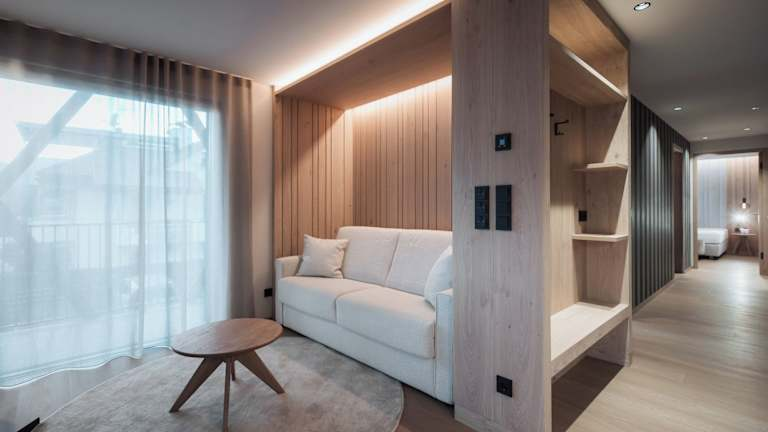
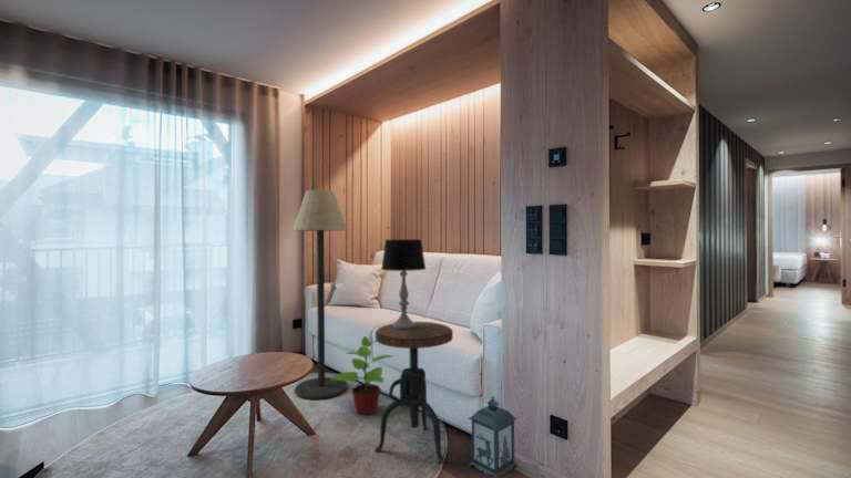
+ potted plant (367, 373)
+ floor lamp (320, 290)
+ table lamp (403, 282)
+ side table (414, 387)
+ lantern (492, 430)
